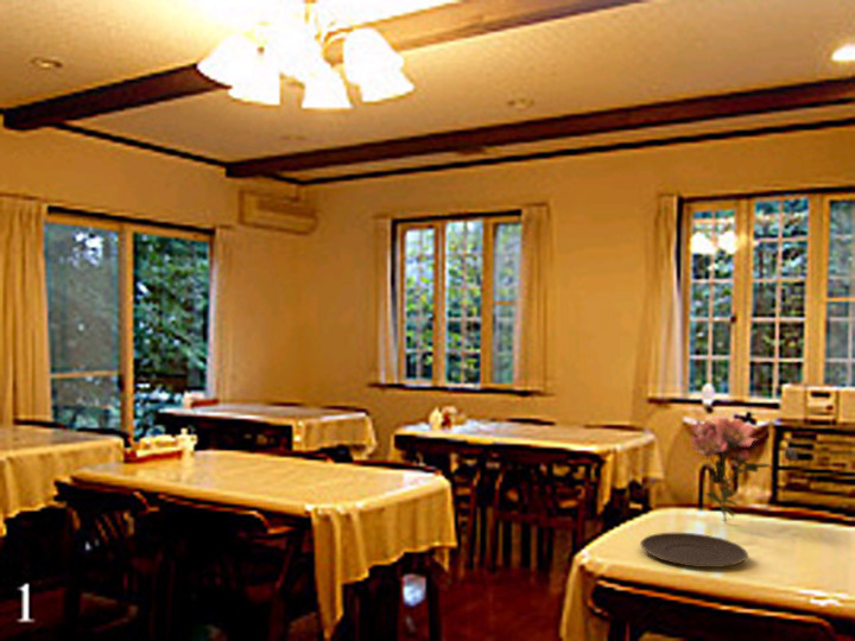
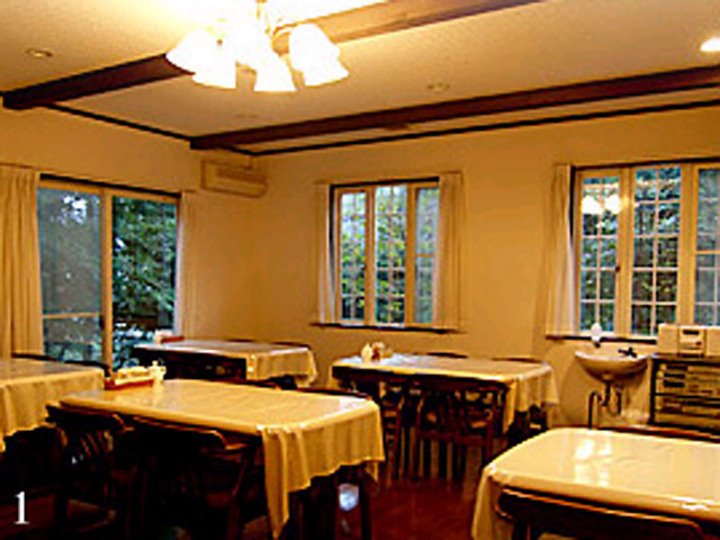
- plate (692, 551)
- flower bouquet (741, 471)
